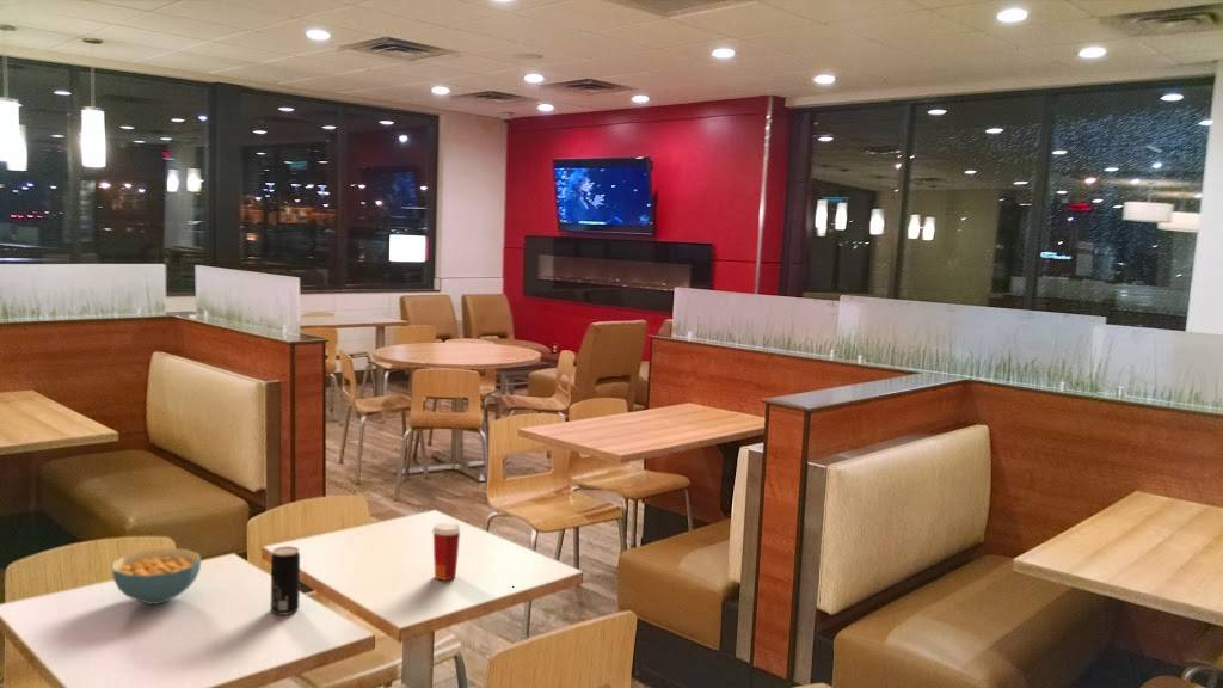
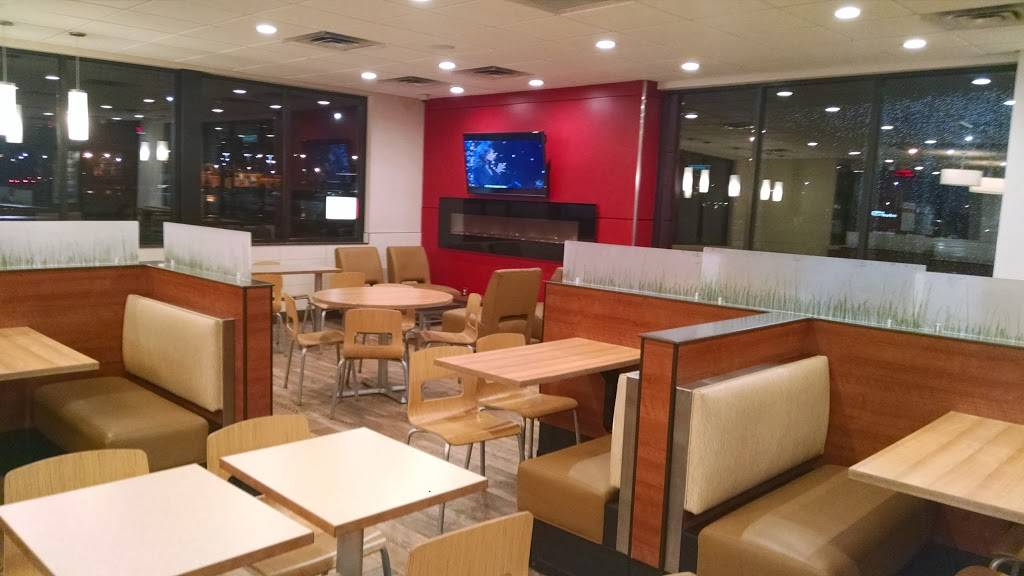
- paper cup (445, 551)
- beverage can (284, 579)
- cereal bowl (156, 580)
